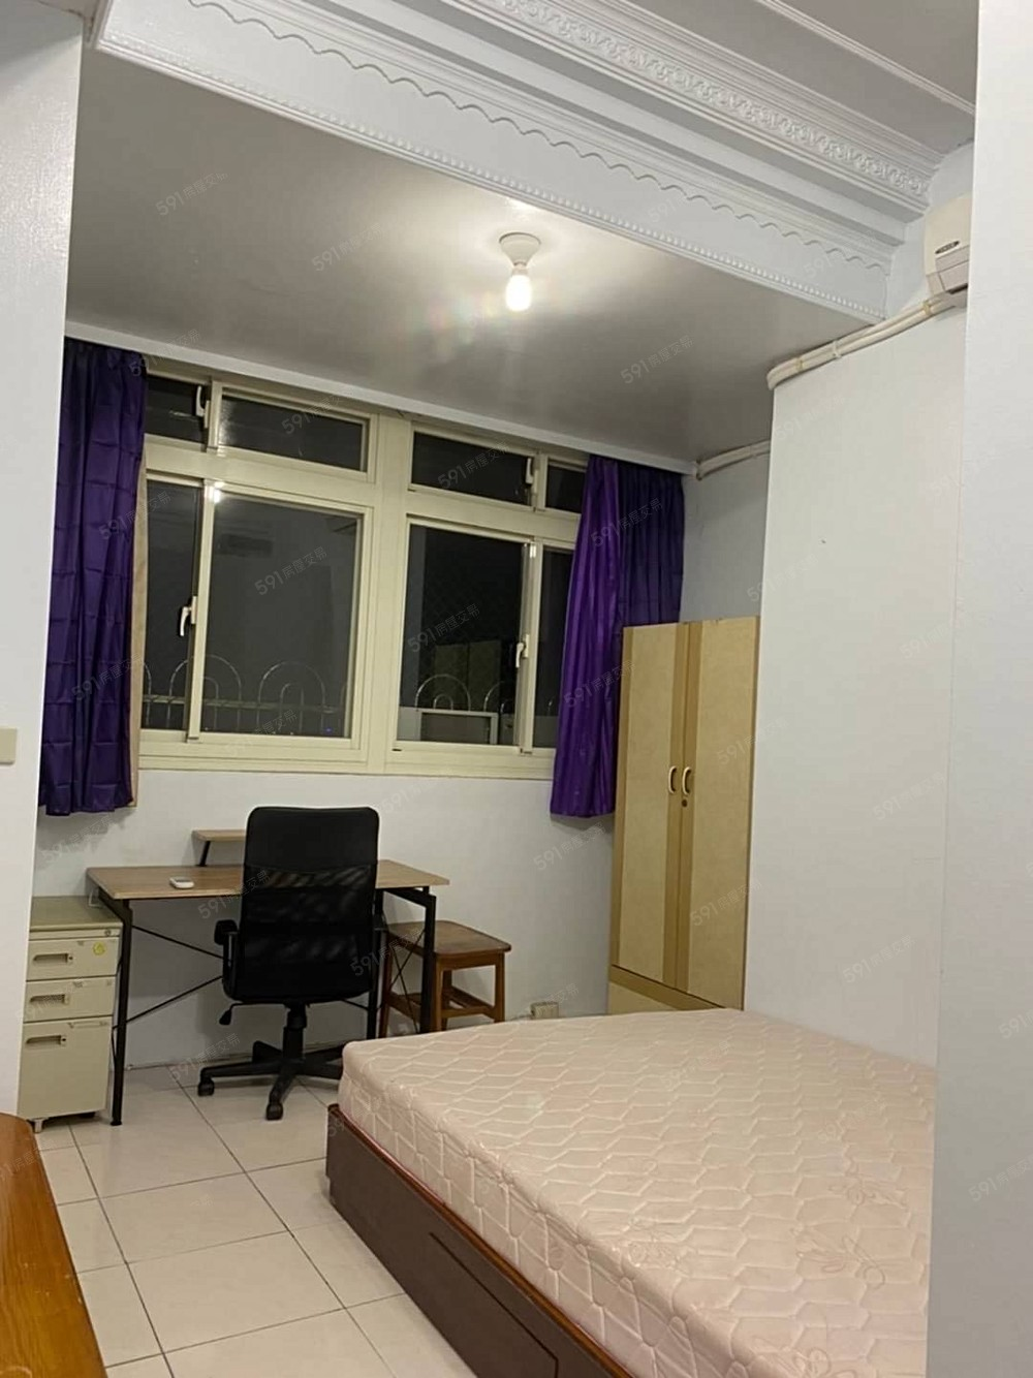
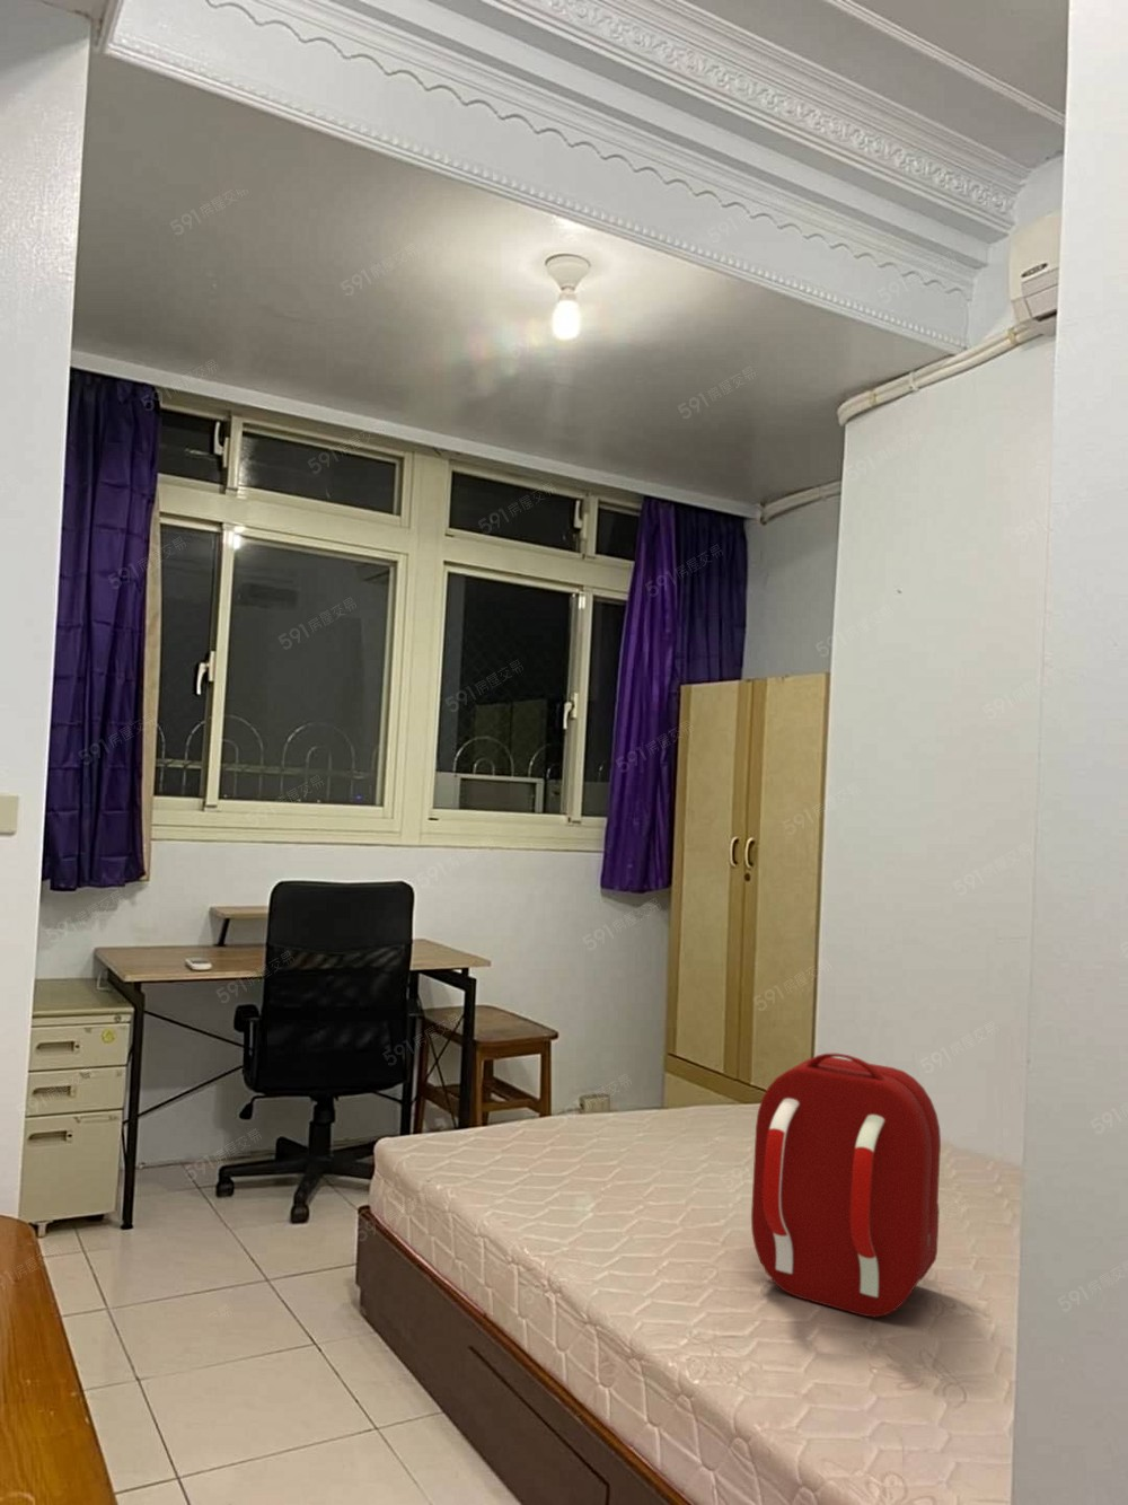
+ backpack (838, 1172)
